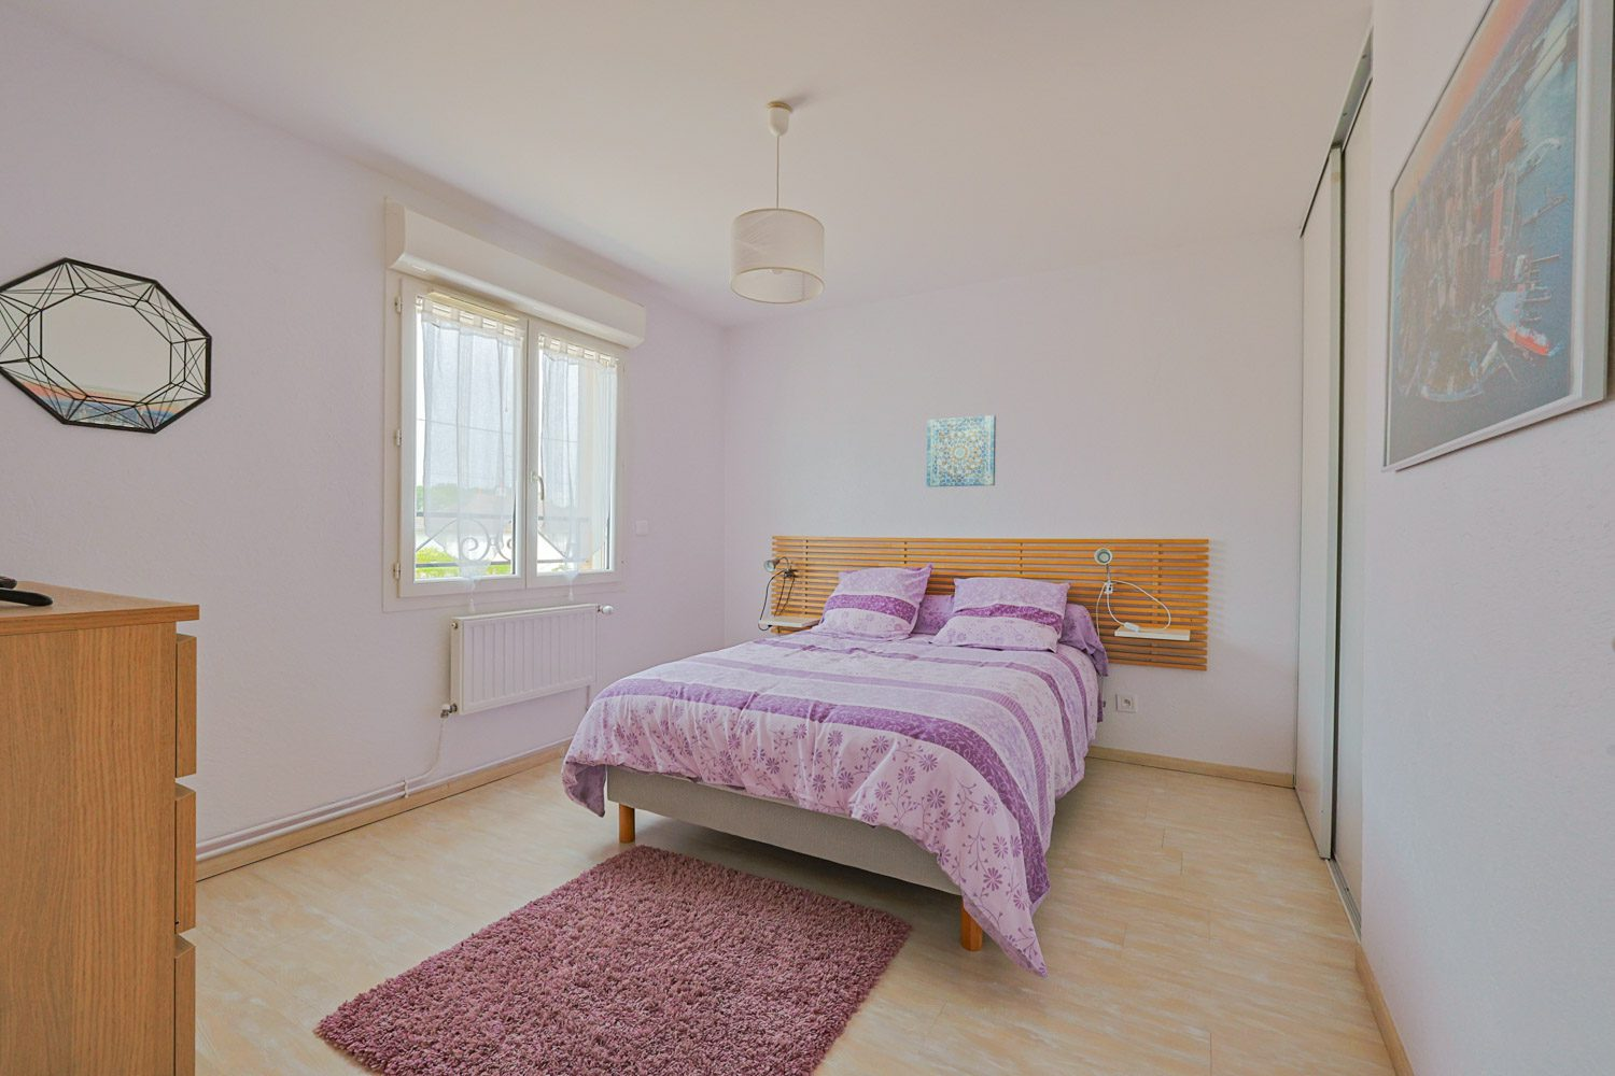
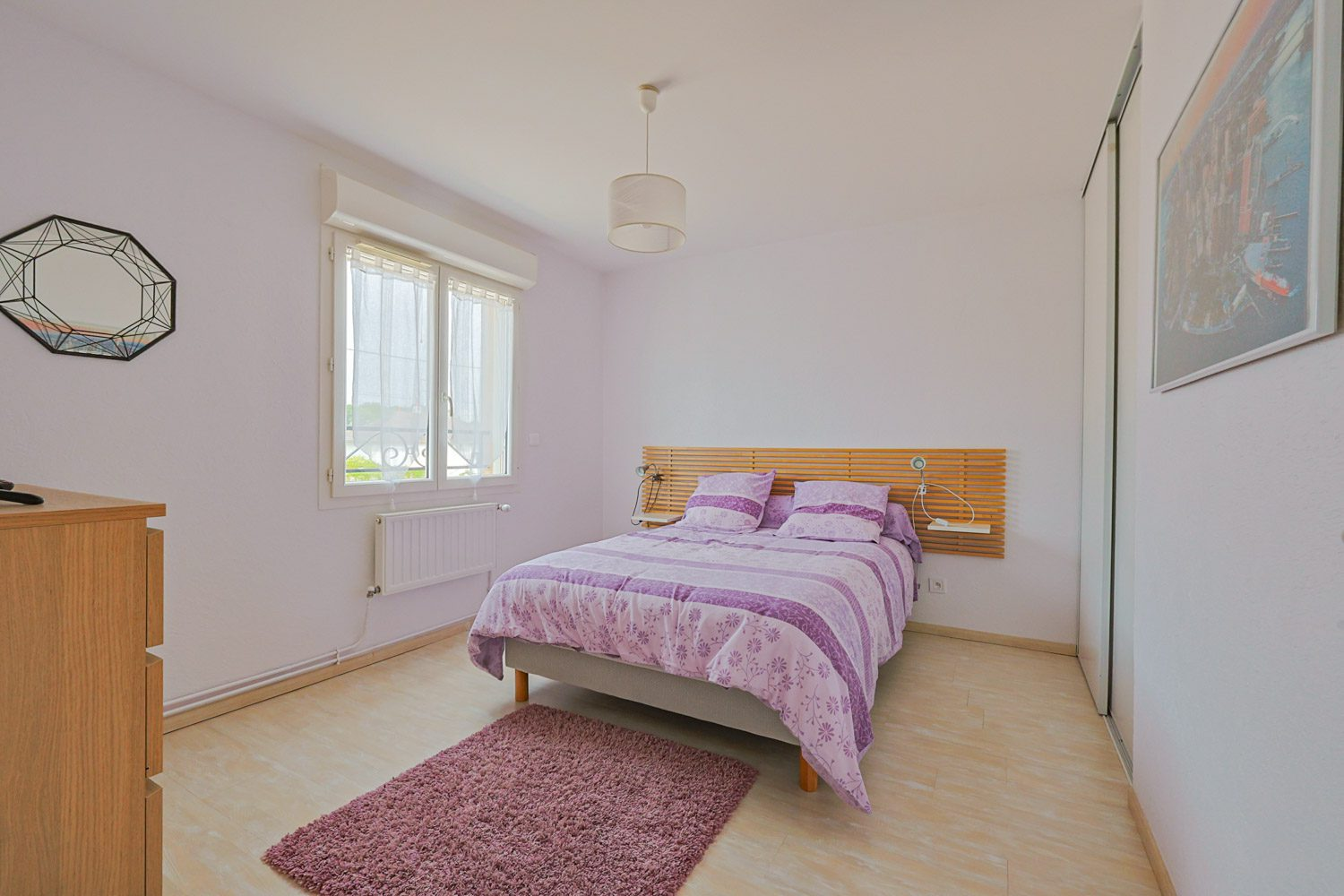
- wall art (960, 452)
